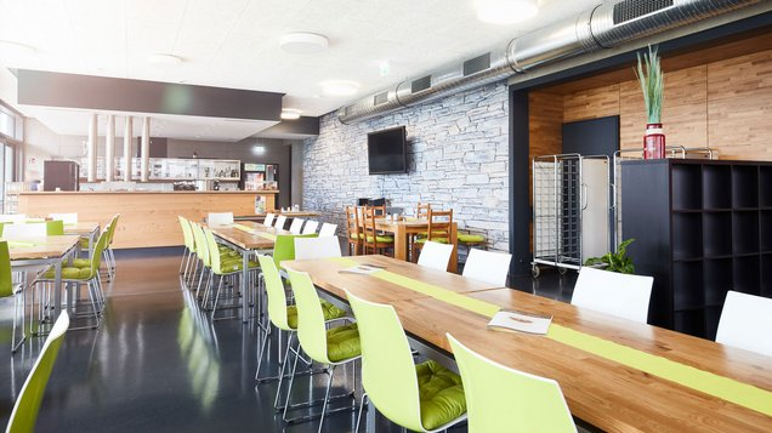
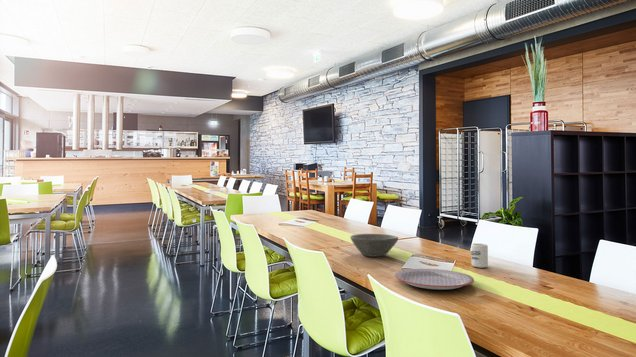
+ cup (479, 255)
+ plate (433, 279)
+ bowl (374, 245)
